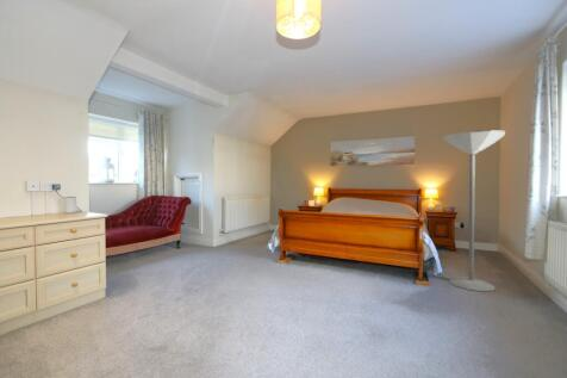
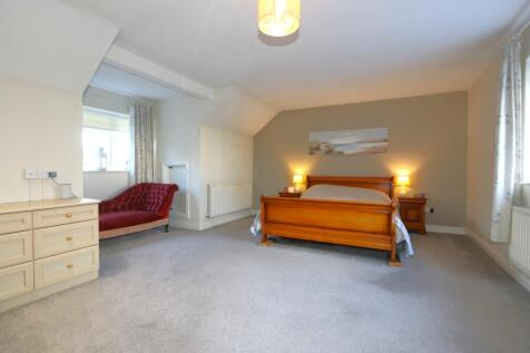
- floor lamp (472, 210)
